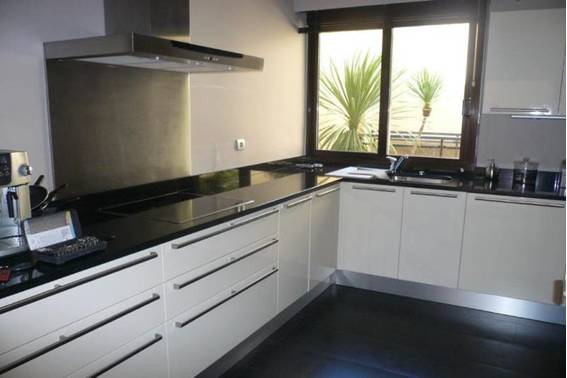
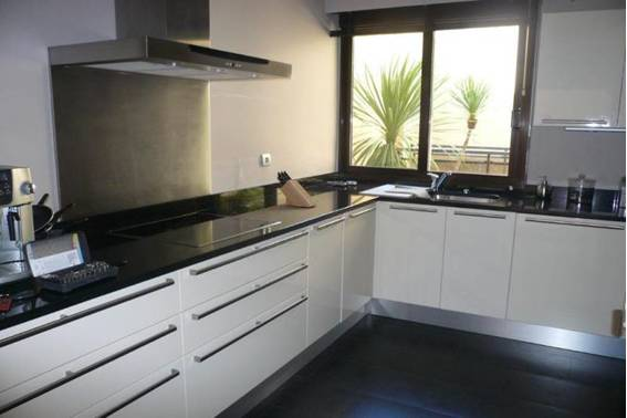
+ knife block (295, 188)
